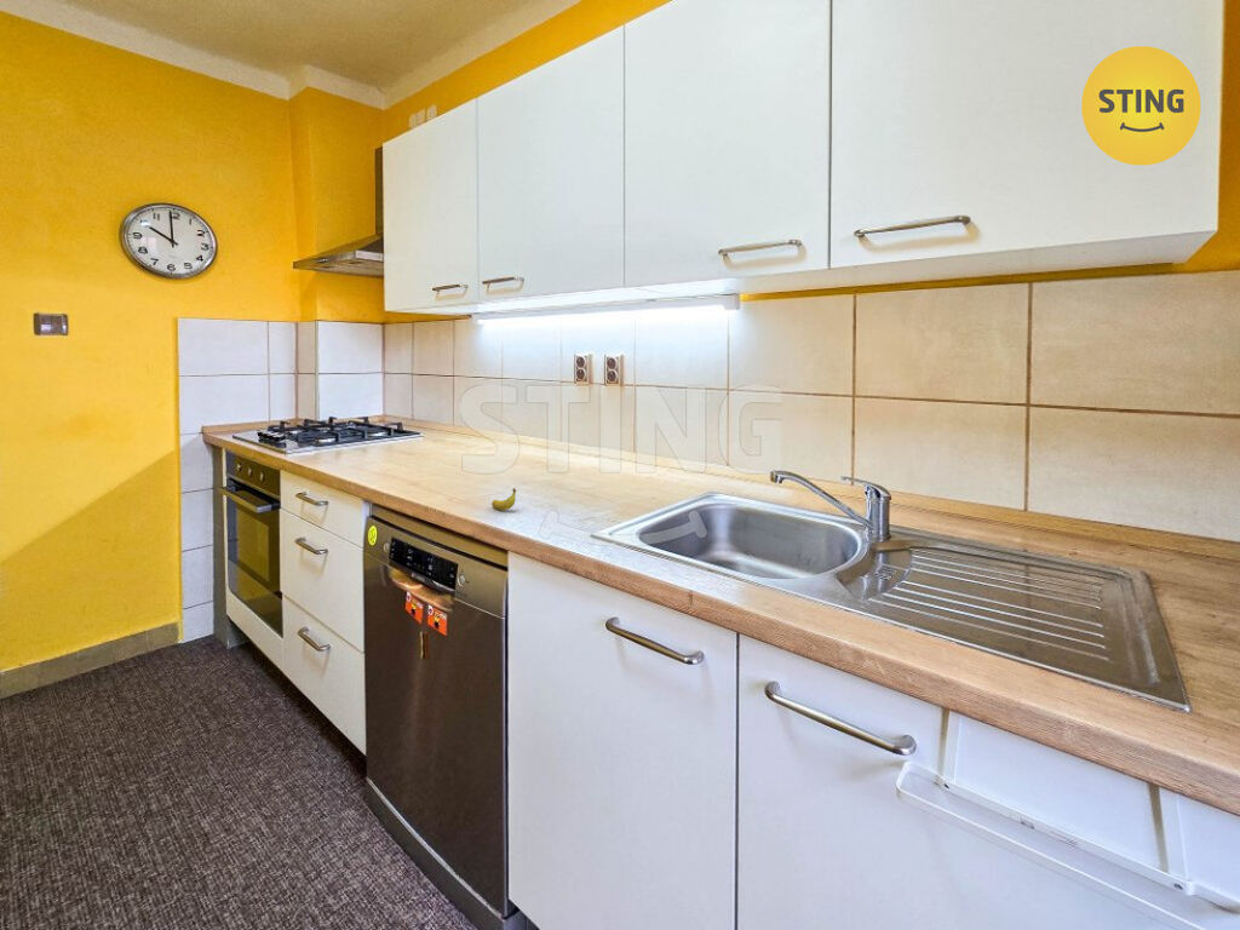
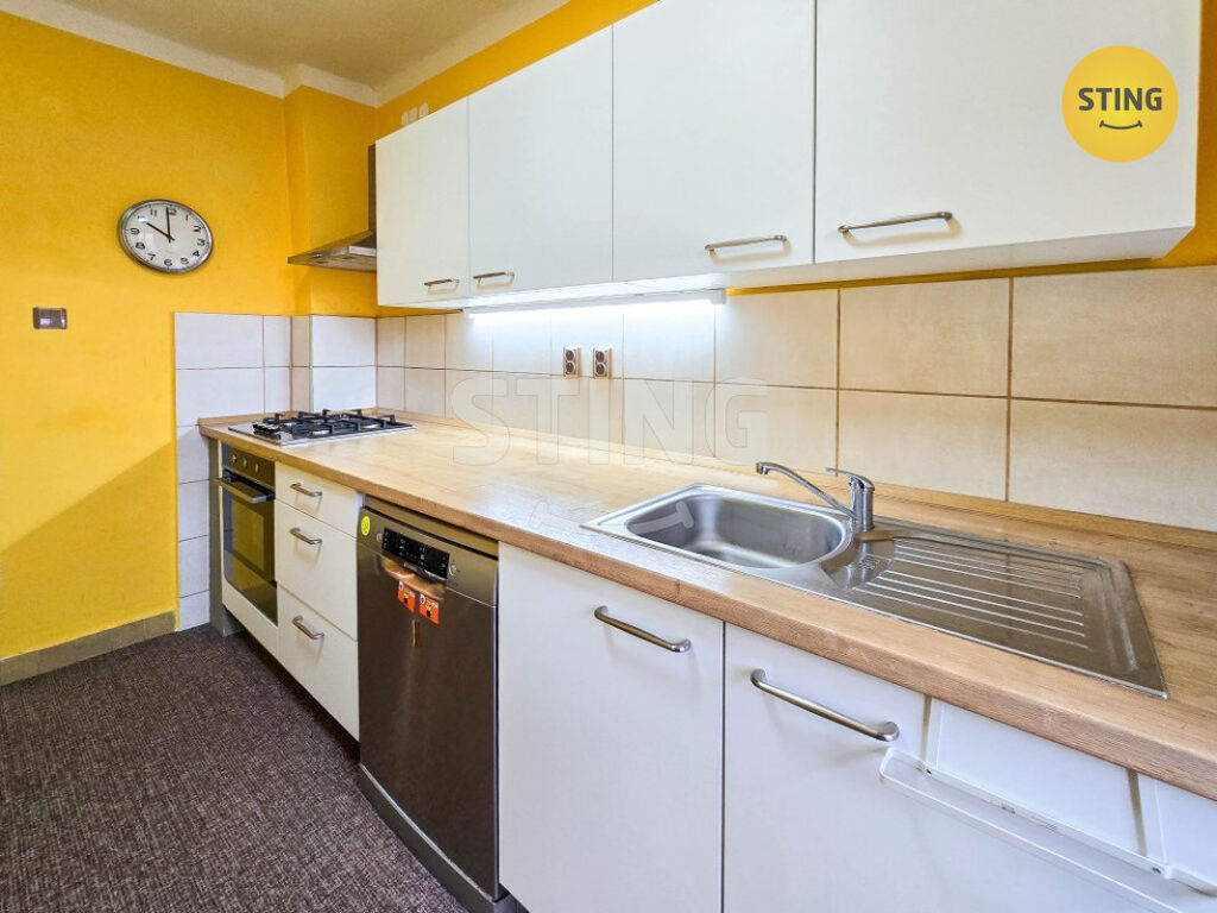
- fruit (503, 500)
